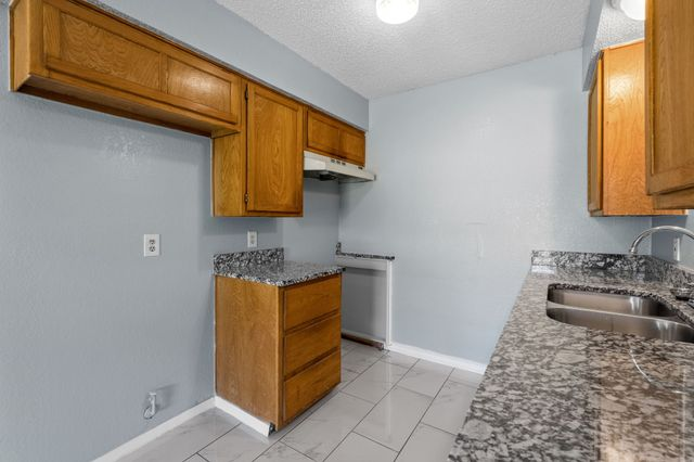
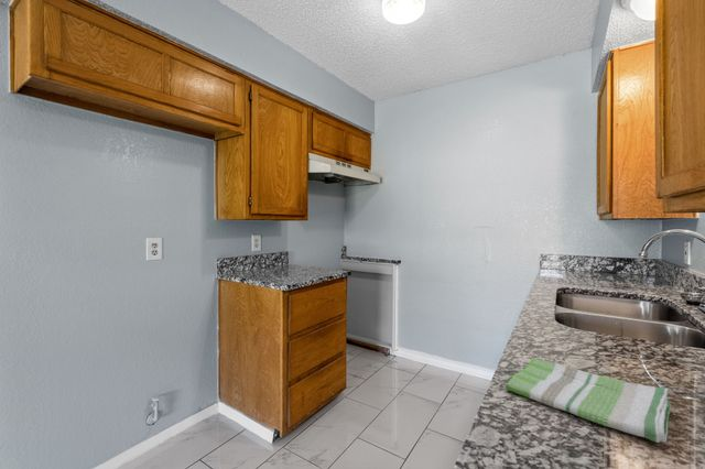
+ dish towel (584, 390)
